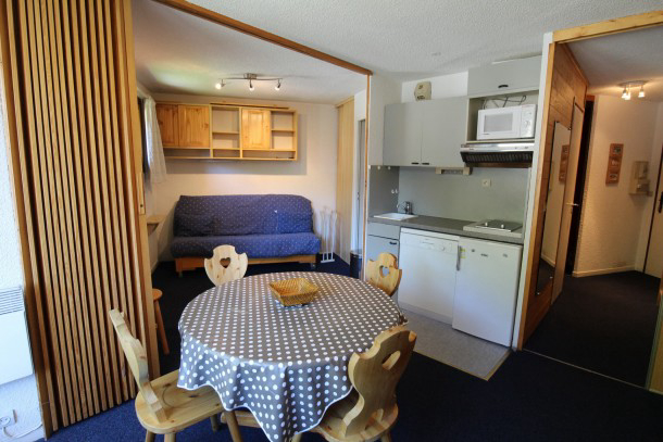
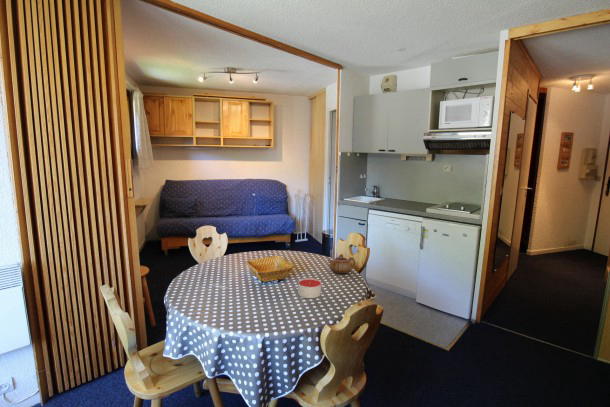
+ teapot (341, 263)
+ candle (309, 287)
